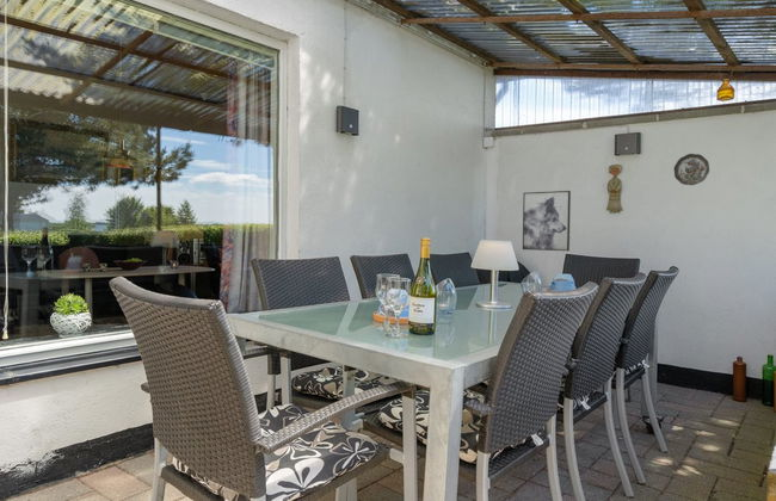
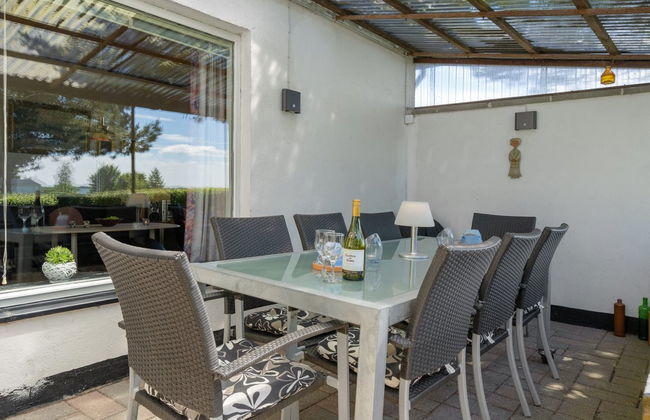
- decorative plate (691, 169)
- wall art (546, 221)
